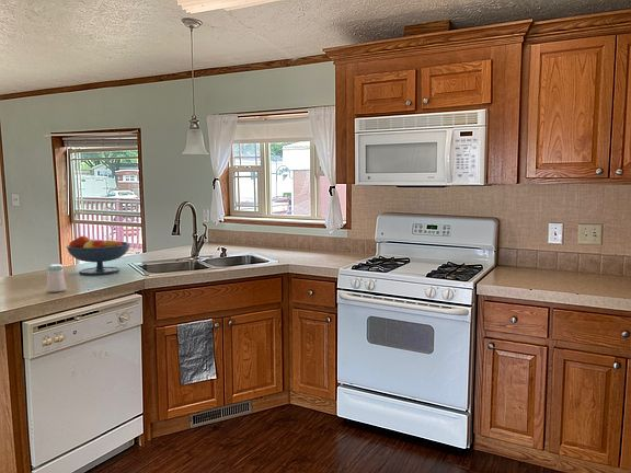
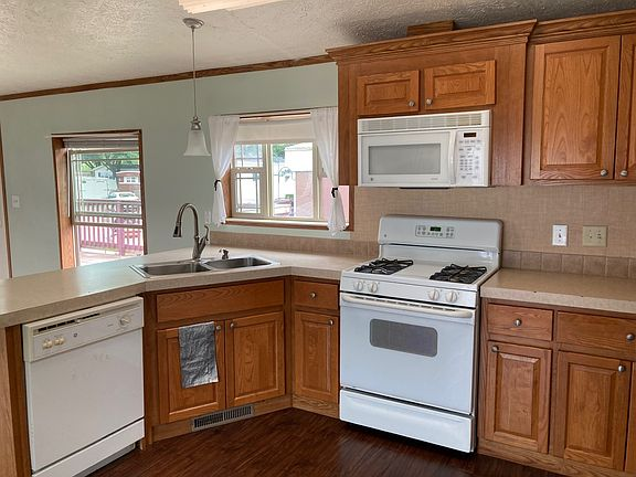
- fruit bowl (99, 253)
- salt shaker (55, 277)
